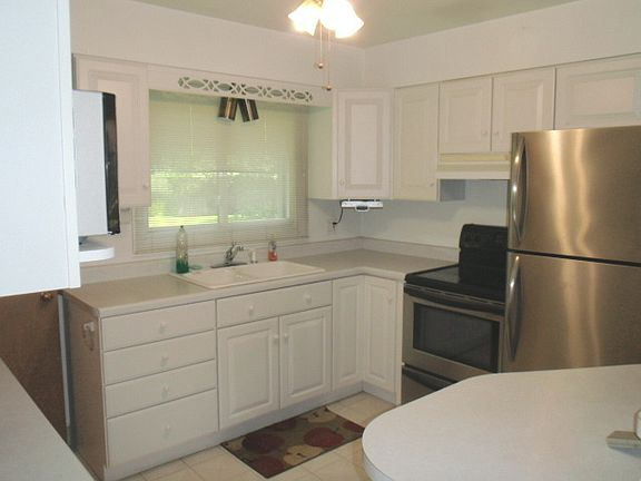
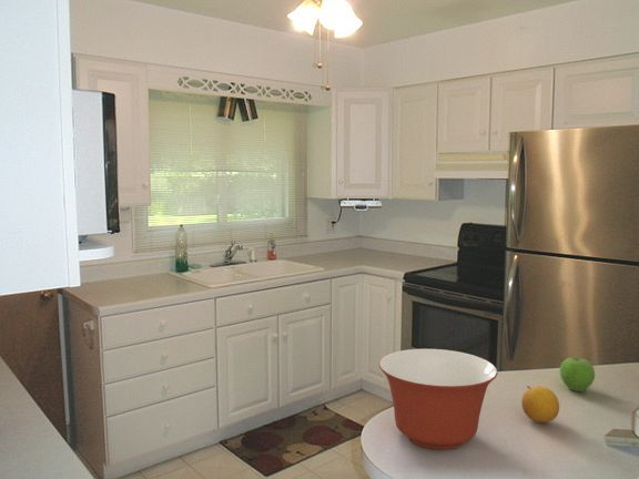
+ fruit (540, 404)
+ fruit (577, 374)
+ mixing bowl (436, 400)
